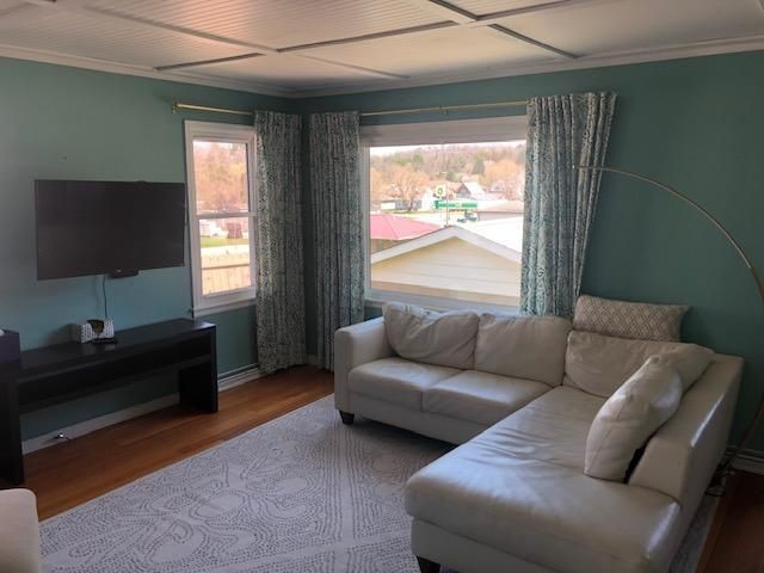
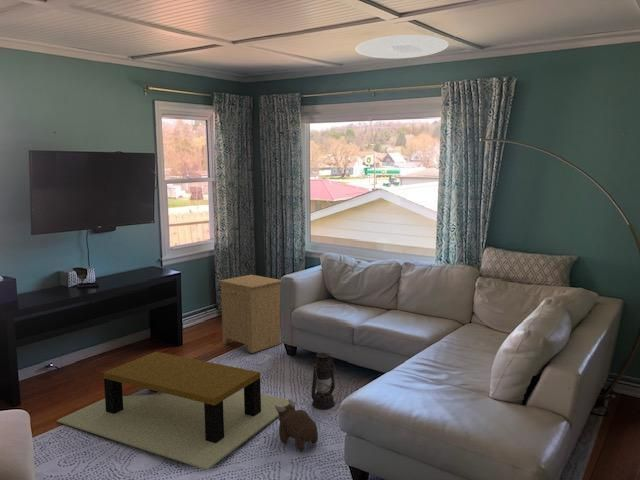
+ lantern (324, 379)
+ coffee table (179, 391)
+ ceiling light (401, 43)
+ side table (251, 312)
+ plush toy (296, 424)
